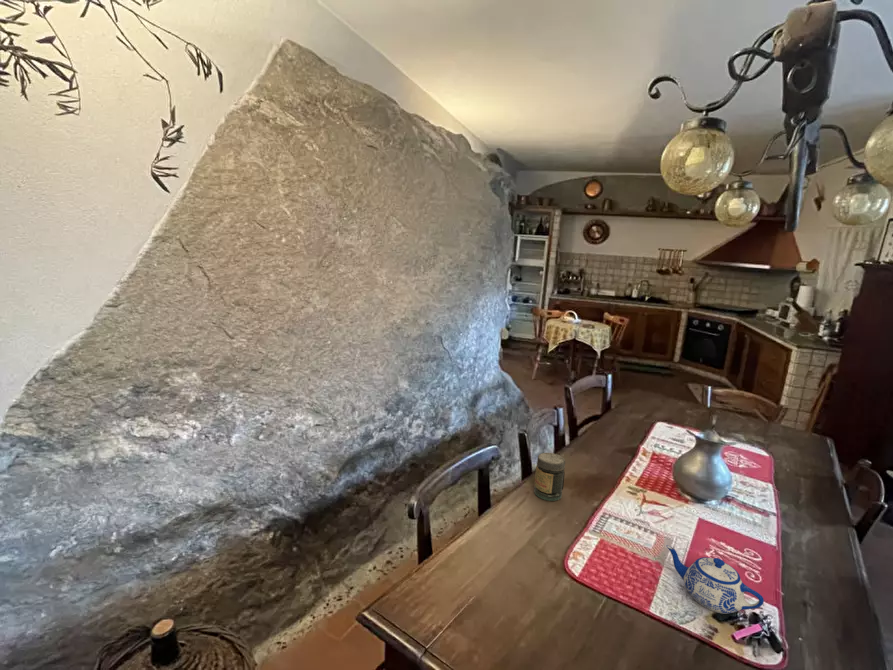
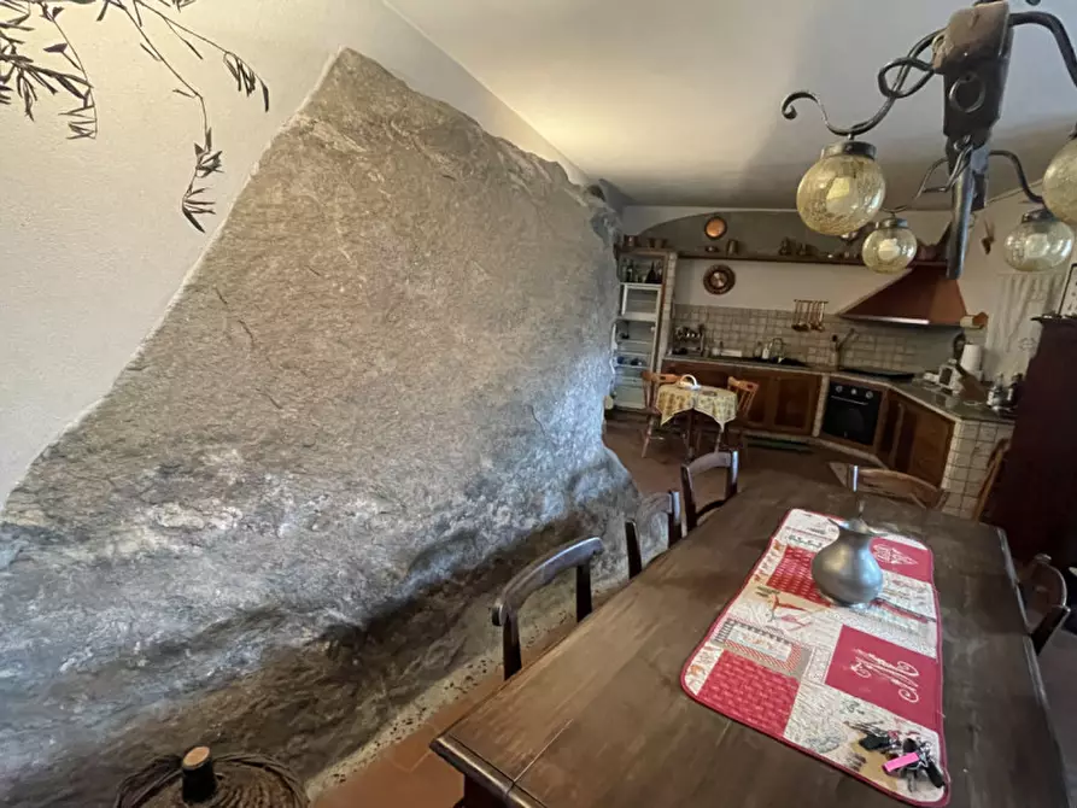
- teapot (710, 577)
- jar (549, 475)
